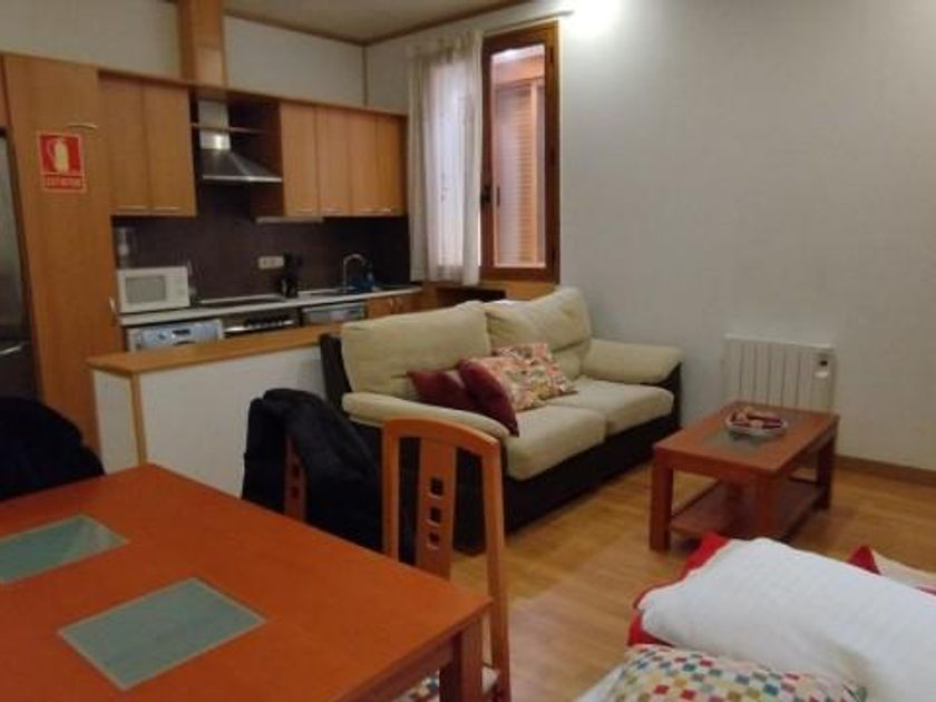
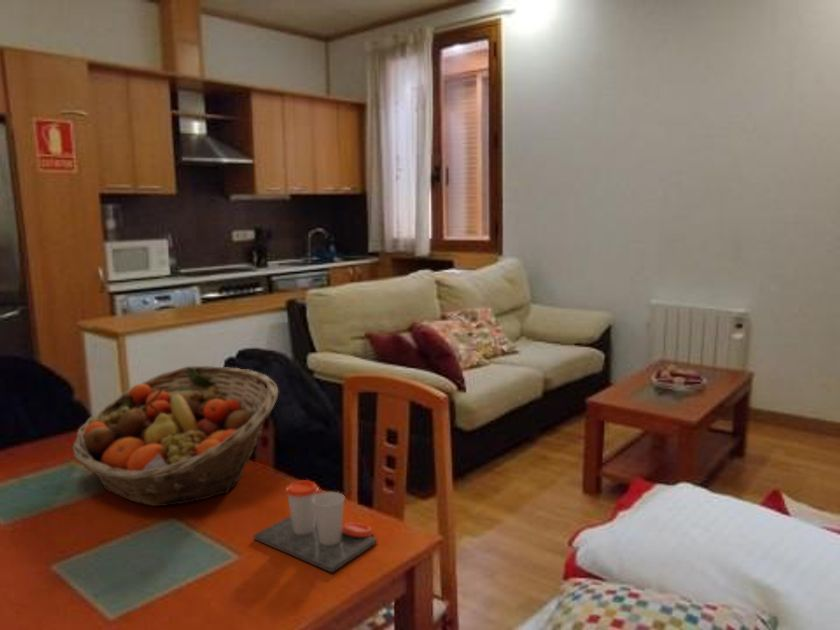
+ cup (319, 513)
+ fruit basket (179, 429)
